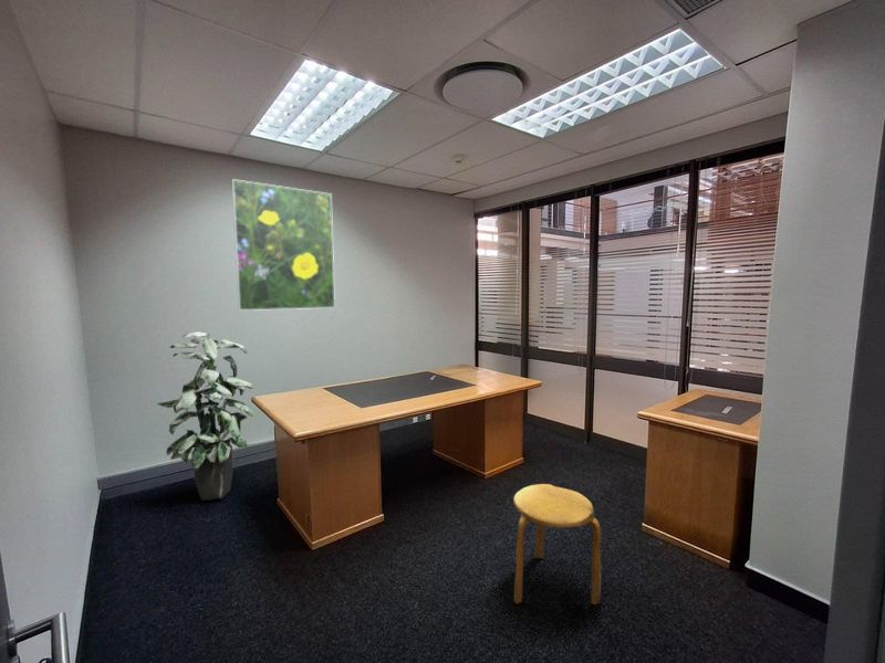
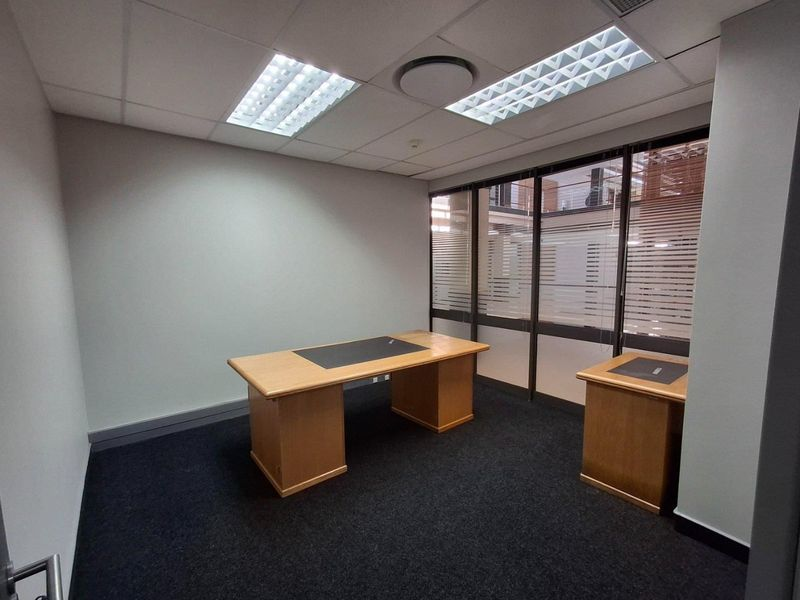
- indoor plant (207, 413)
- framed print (287, 249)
- stool (543, 540)
